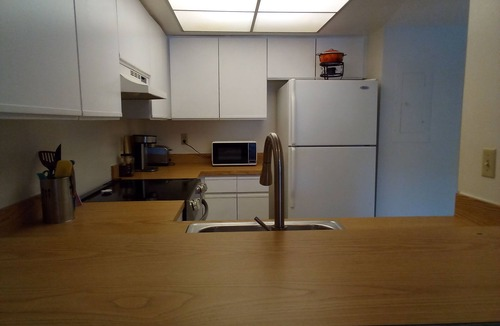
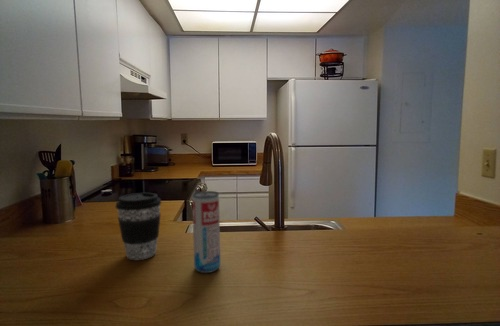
+ coffee cup (140, 225)
+ beverage can (206, 230)
